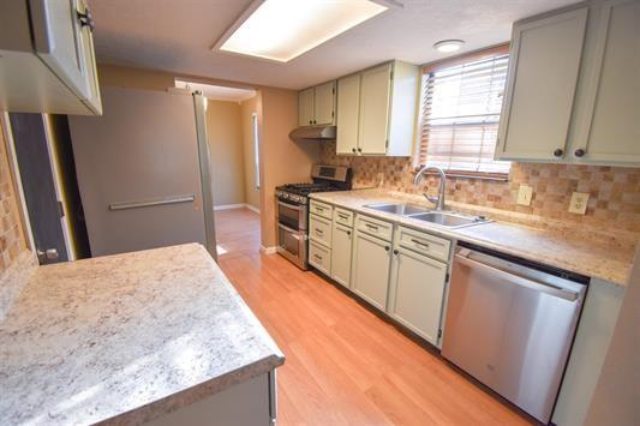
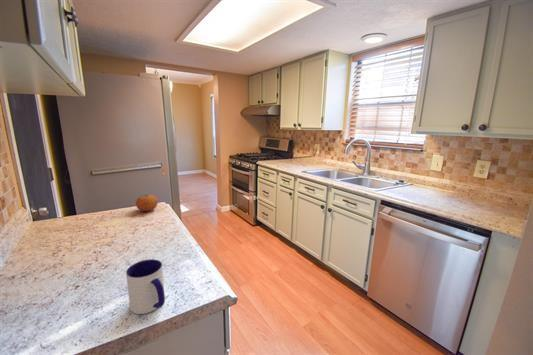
+ fruit (146, 202)
+ mug (149, 288)
